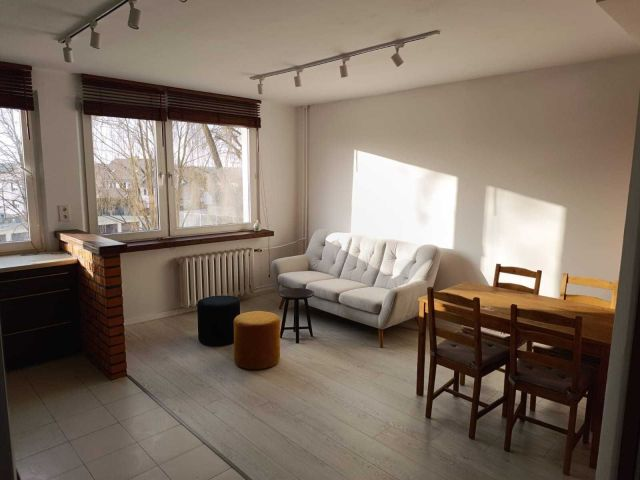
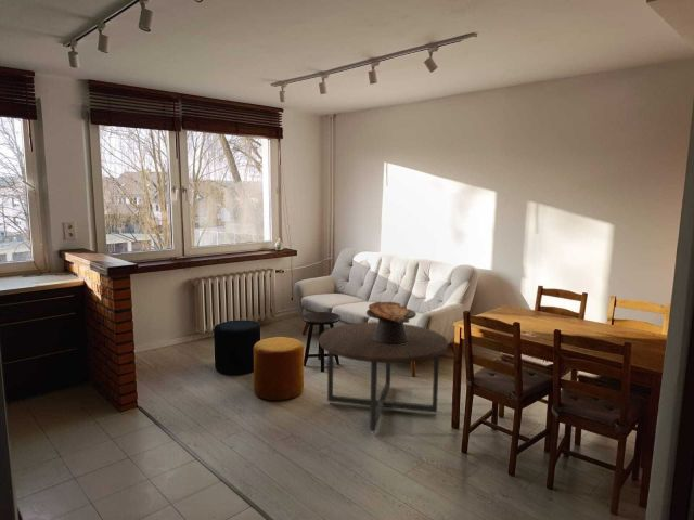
+ coffee table (386, 373)
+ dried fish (390, 325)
